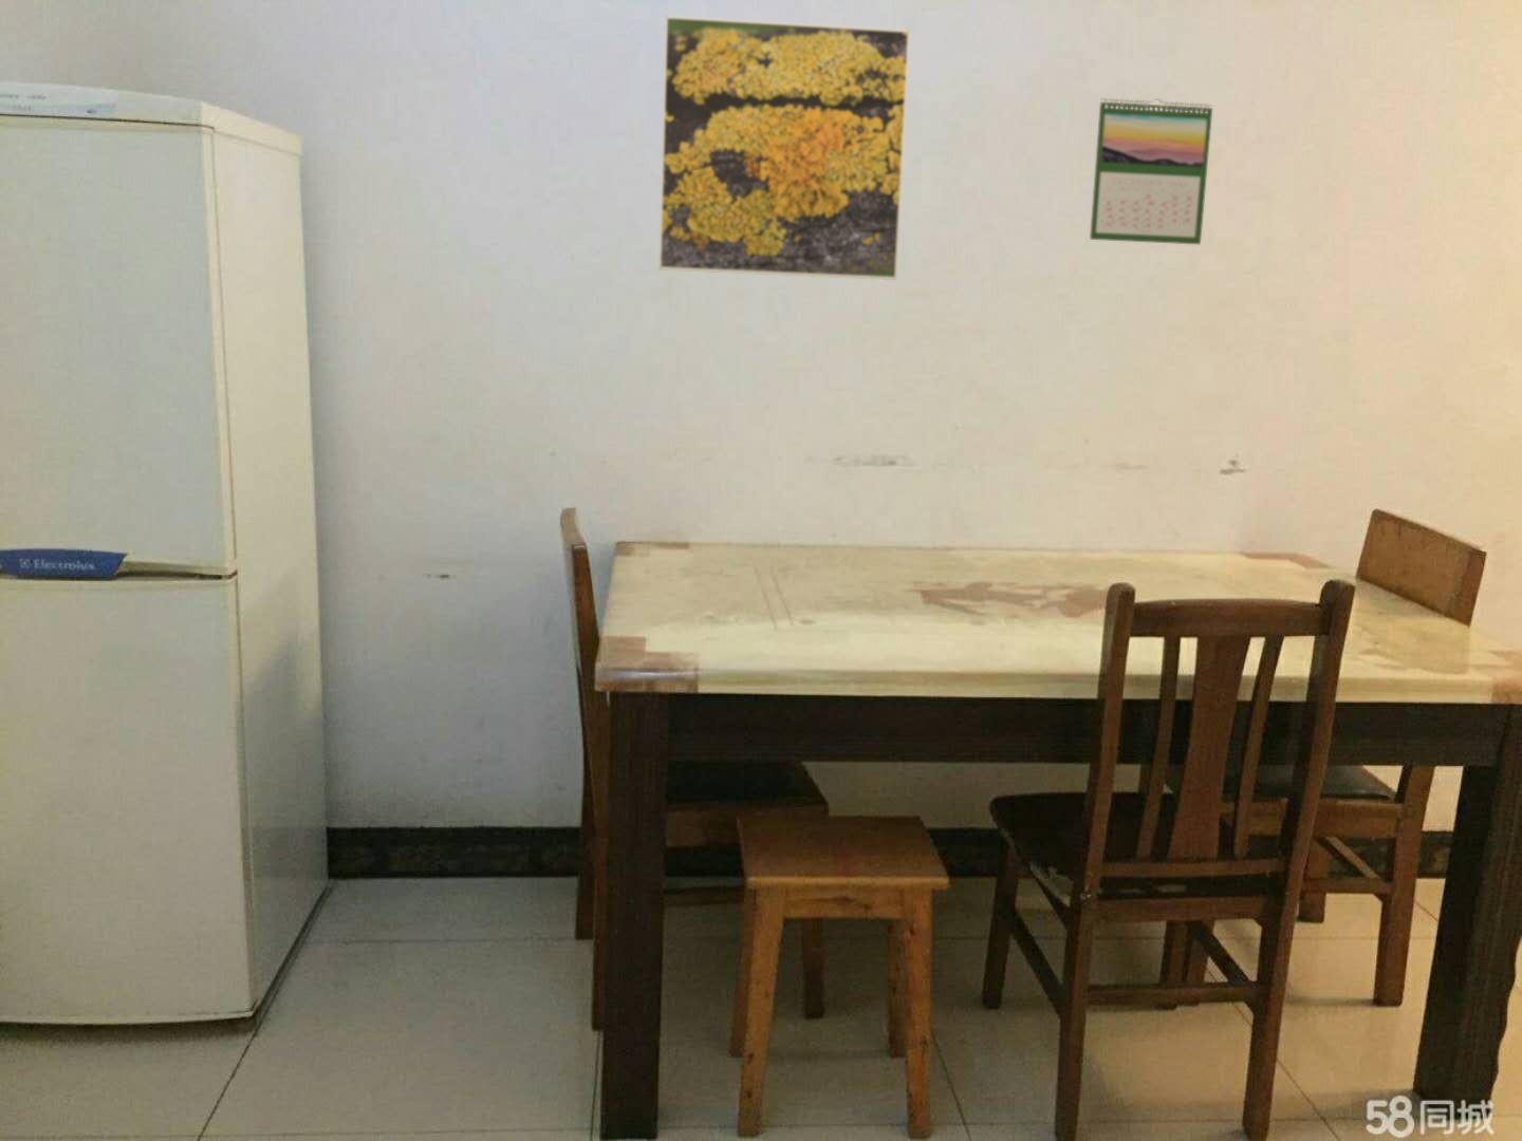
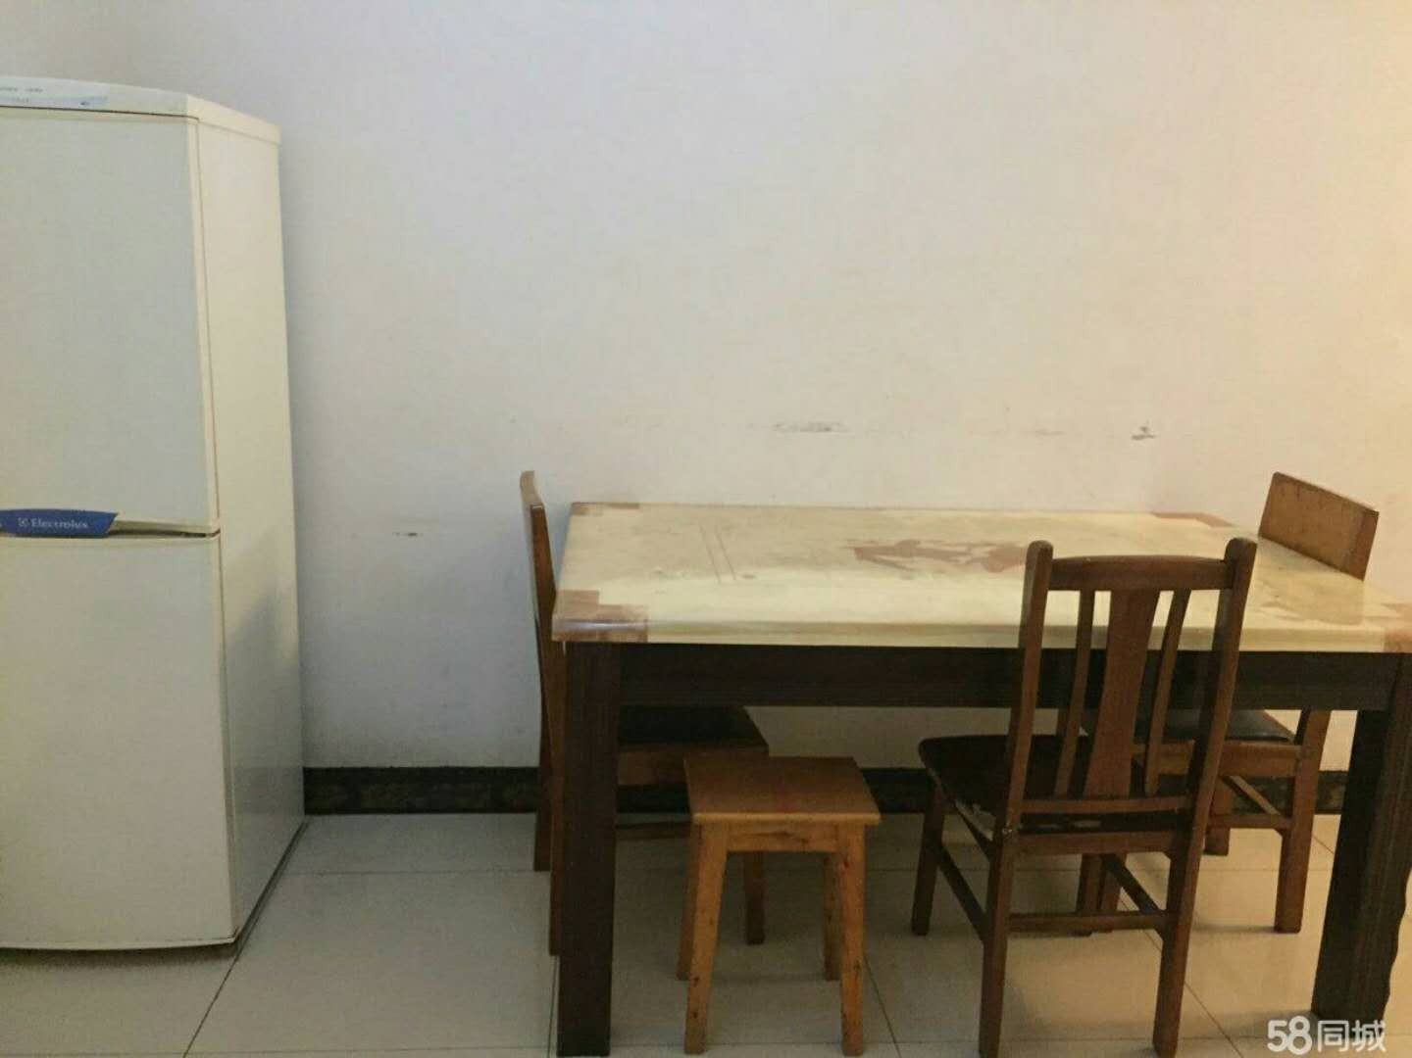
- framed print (783, 151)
- calendar (1150, 170)
